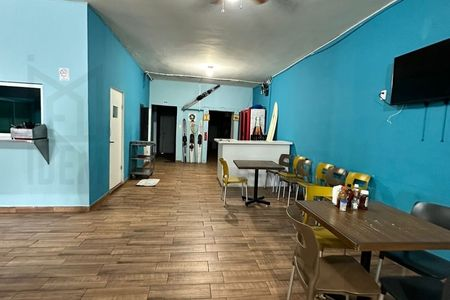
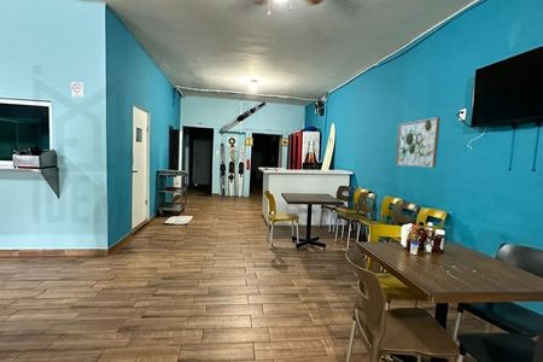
+ wall art (414, 144)
